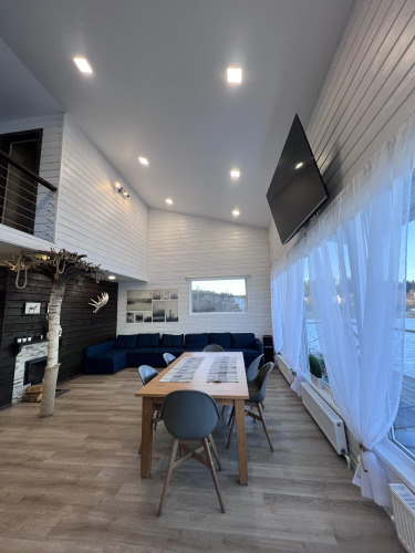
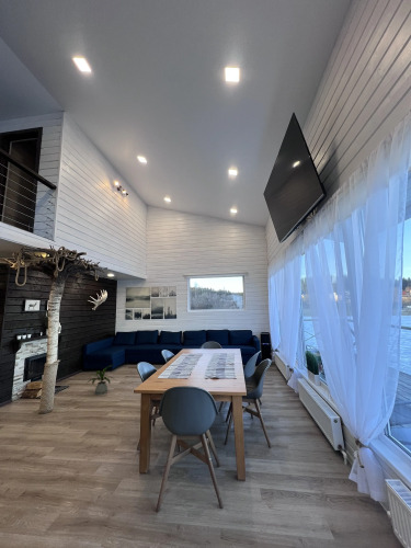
+ house plant (99, 378)
